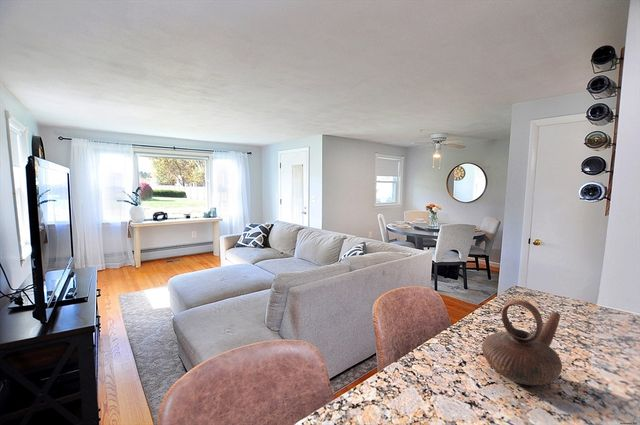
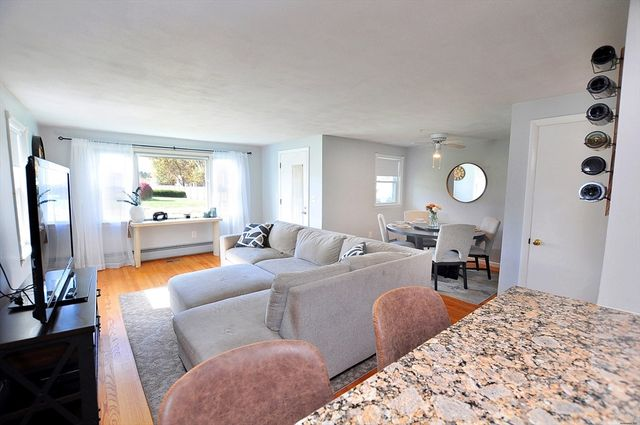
- teapot (527, 335)
